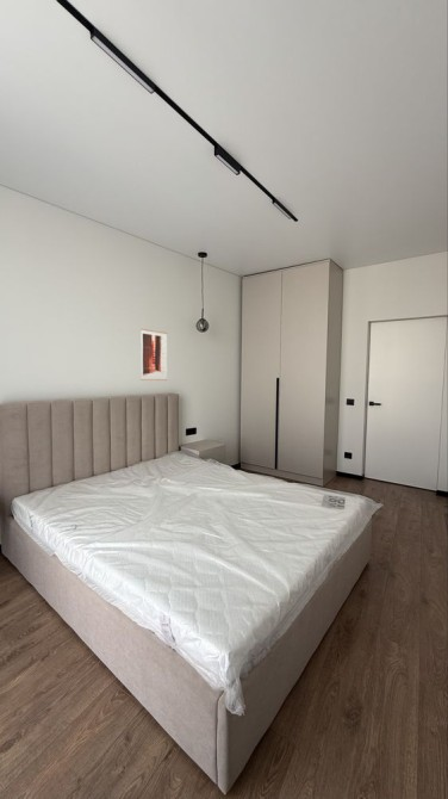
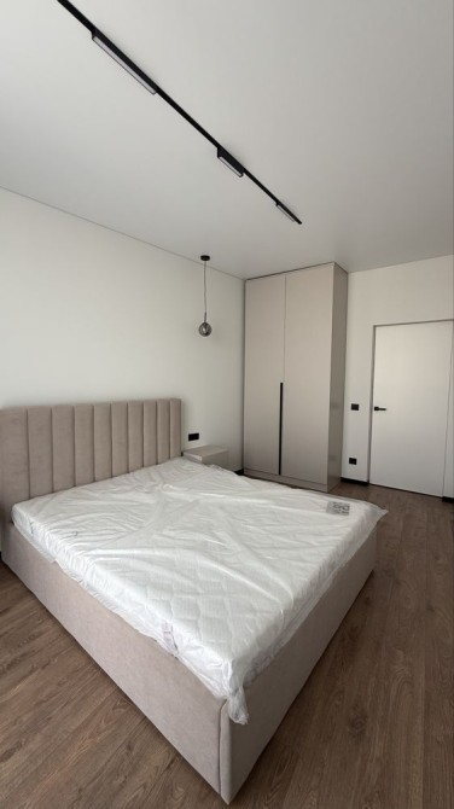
- wall art (154, 355)
